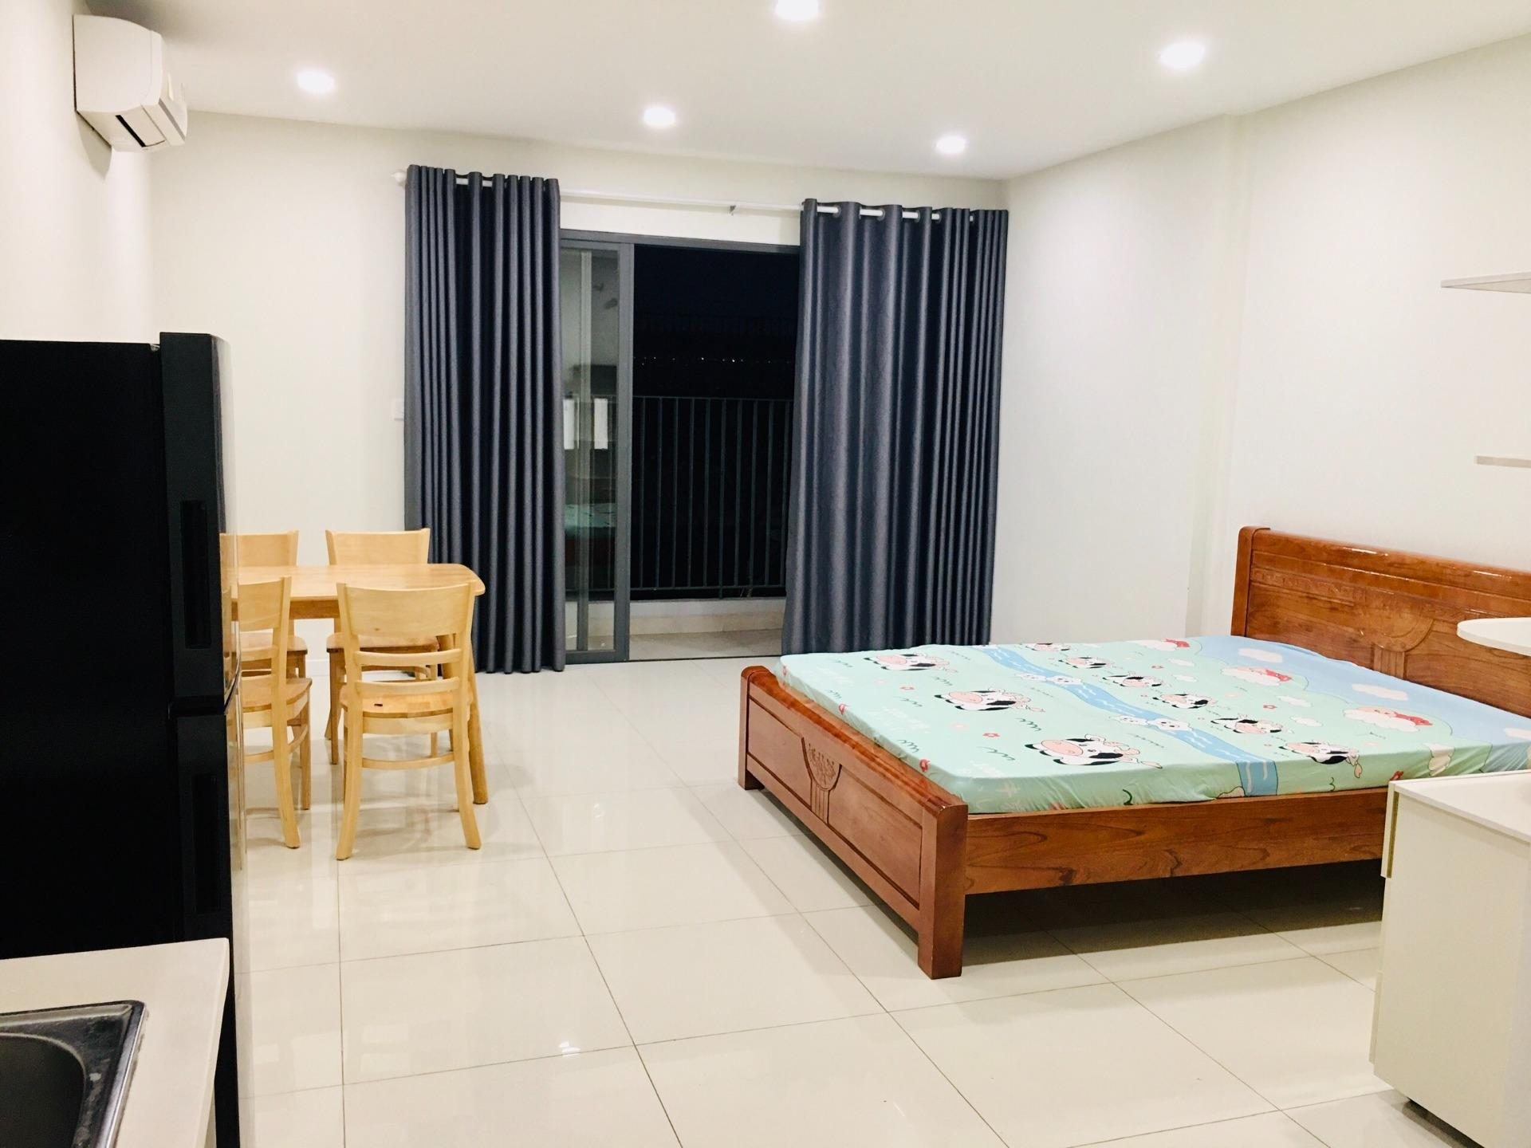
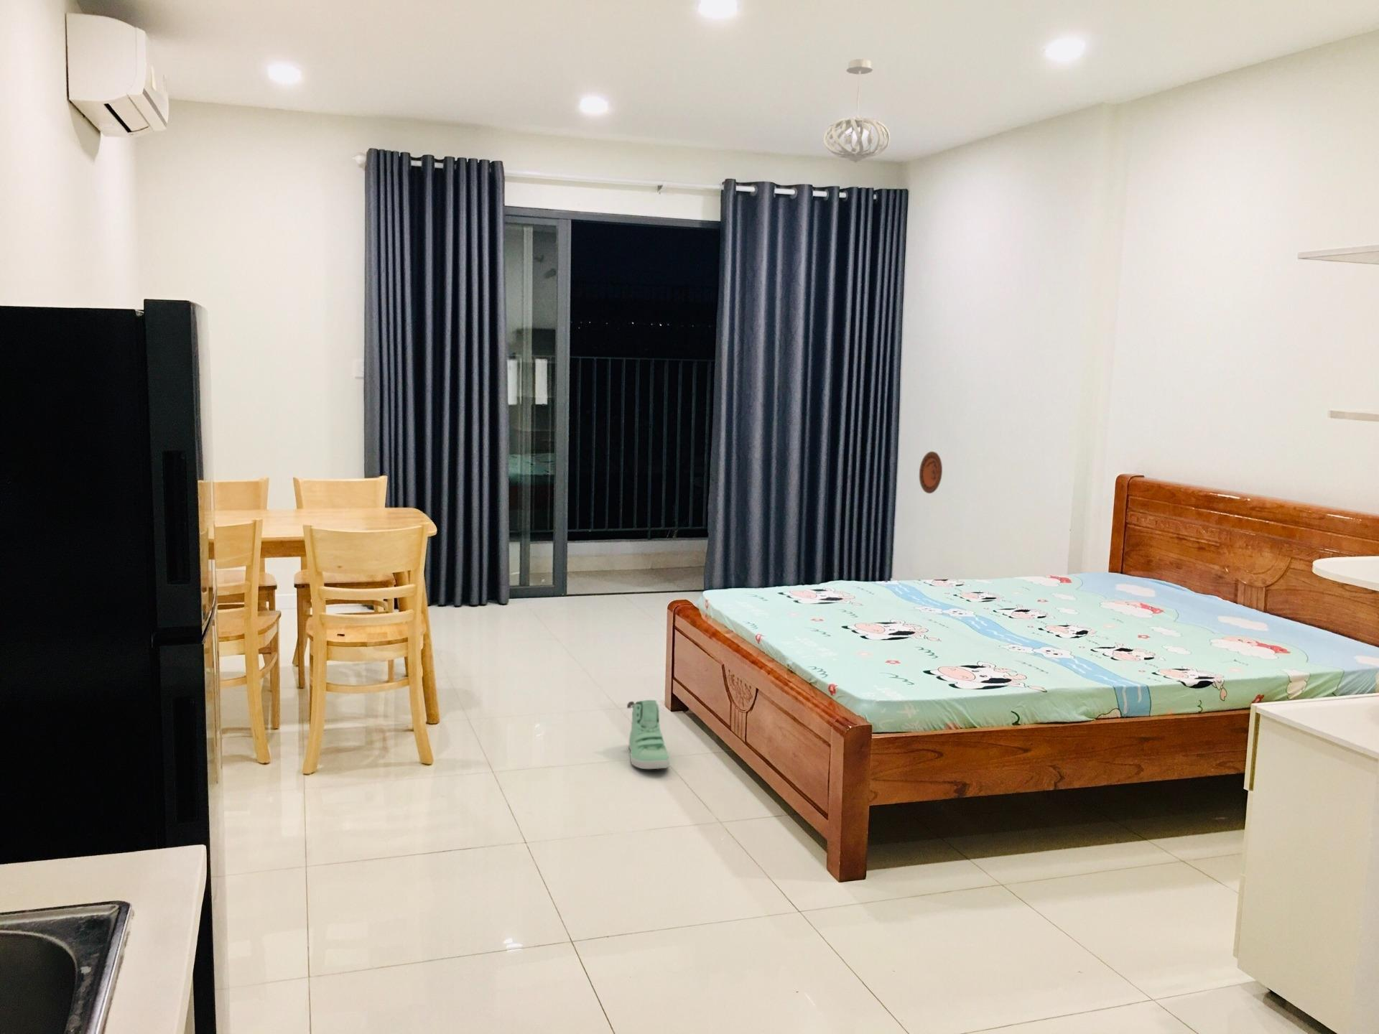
+ sneaker (648, 731)
+ pendant light (857, 110)
+ decorative plate (931, 472)
